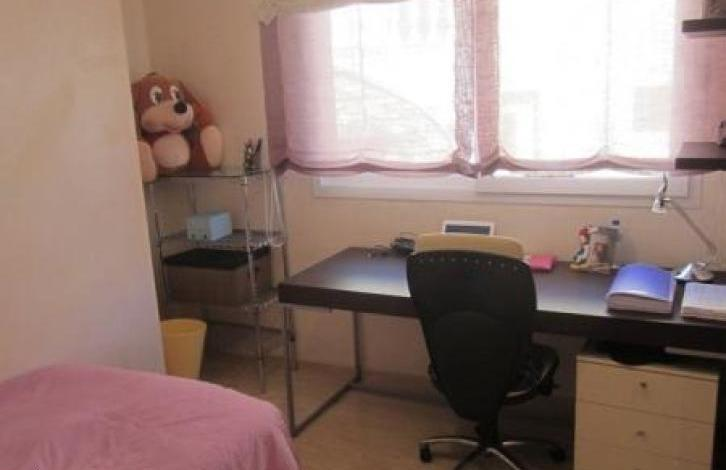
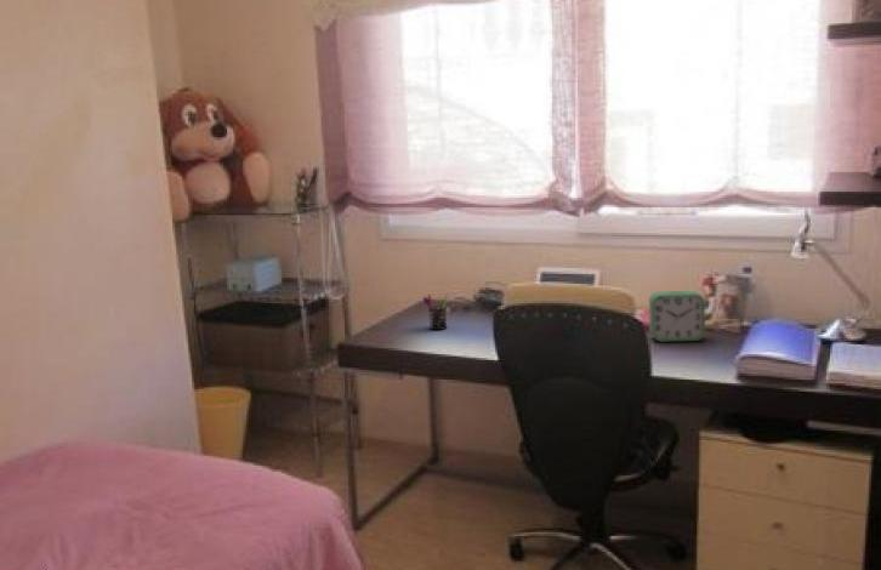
+ alarm clock (676, 315)
+ pen holder (437, 310)
